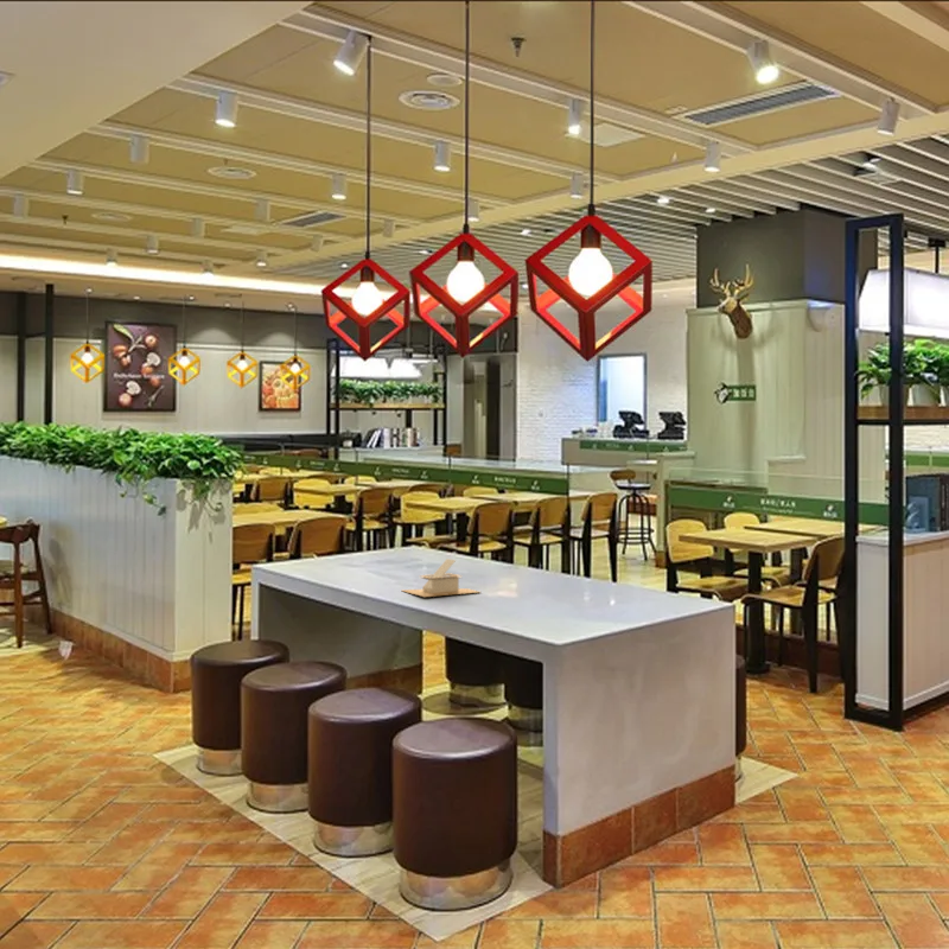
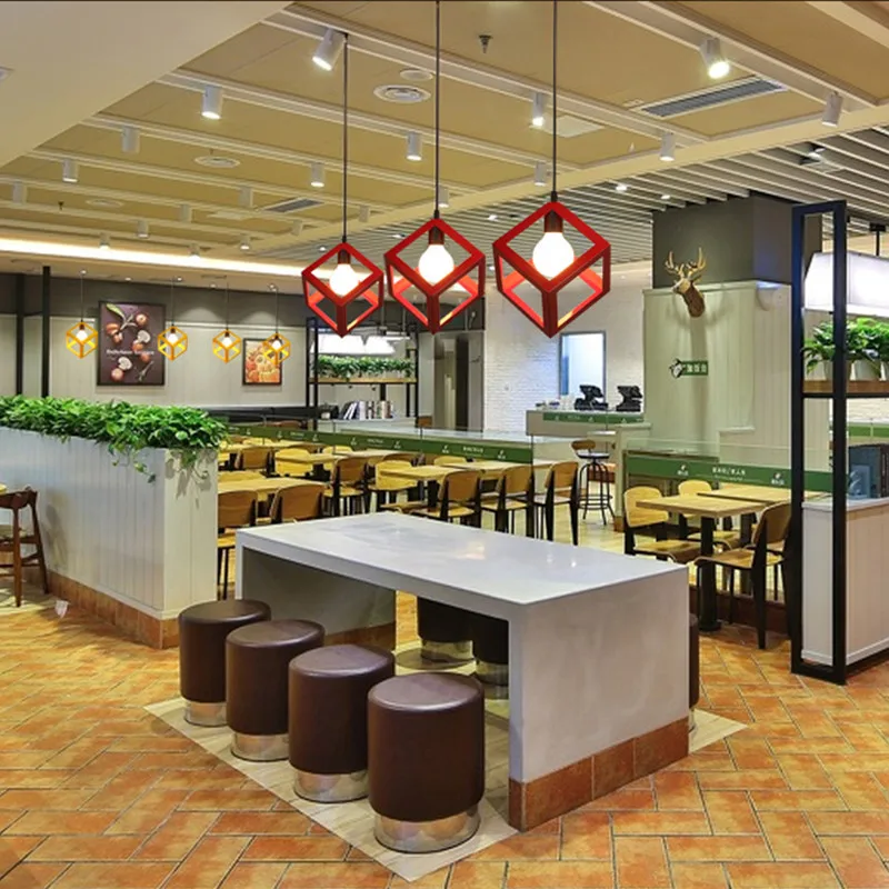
- napkin holder (440, 575)
